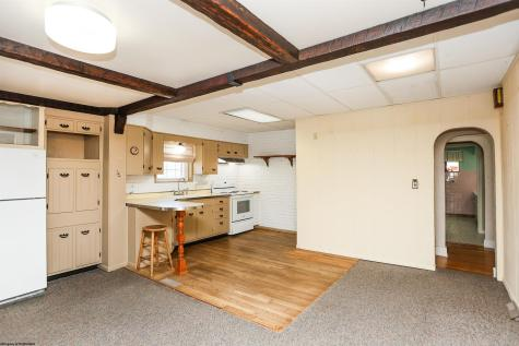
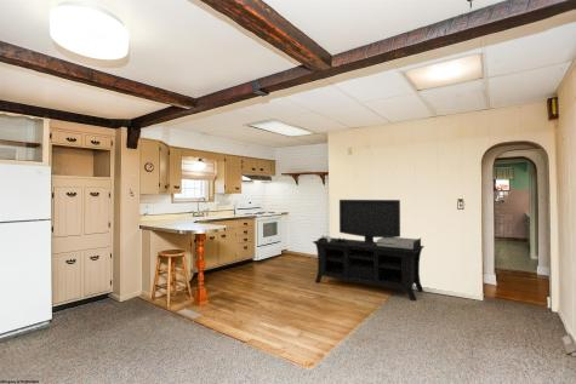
+ media console (365, 242)
